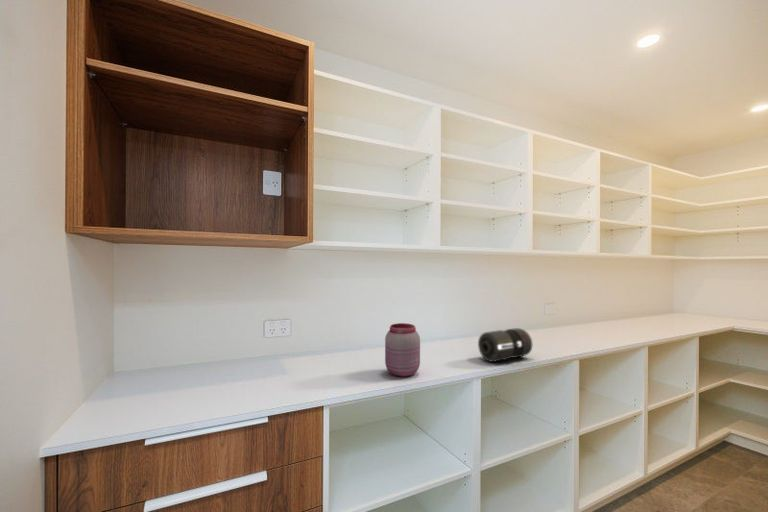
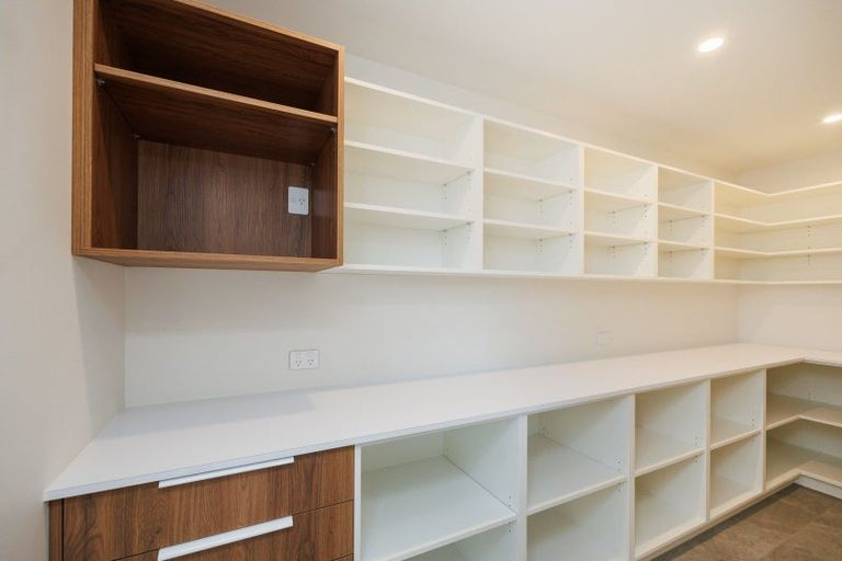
- canister (505, 345)
- jar (402, 349)
